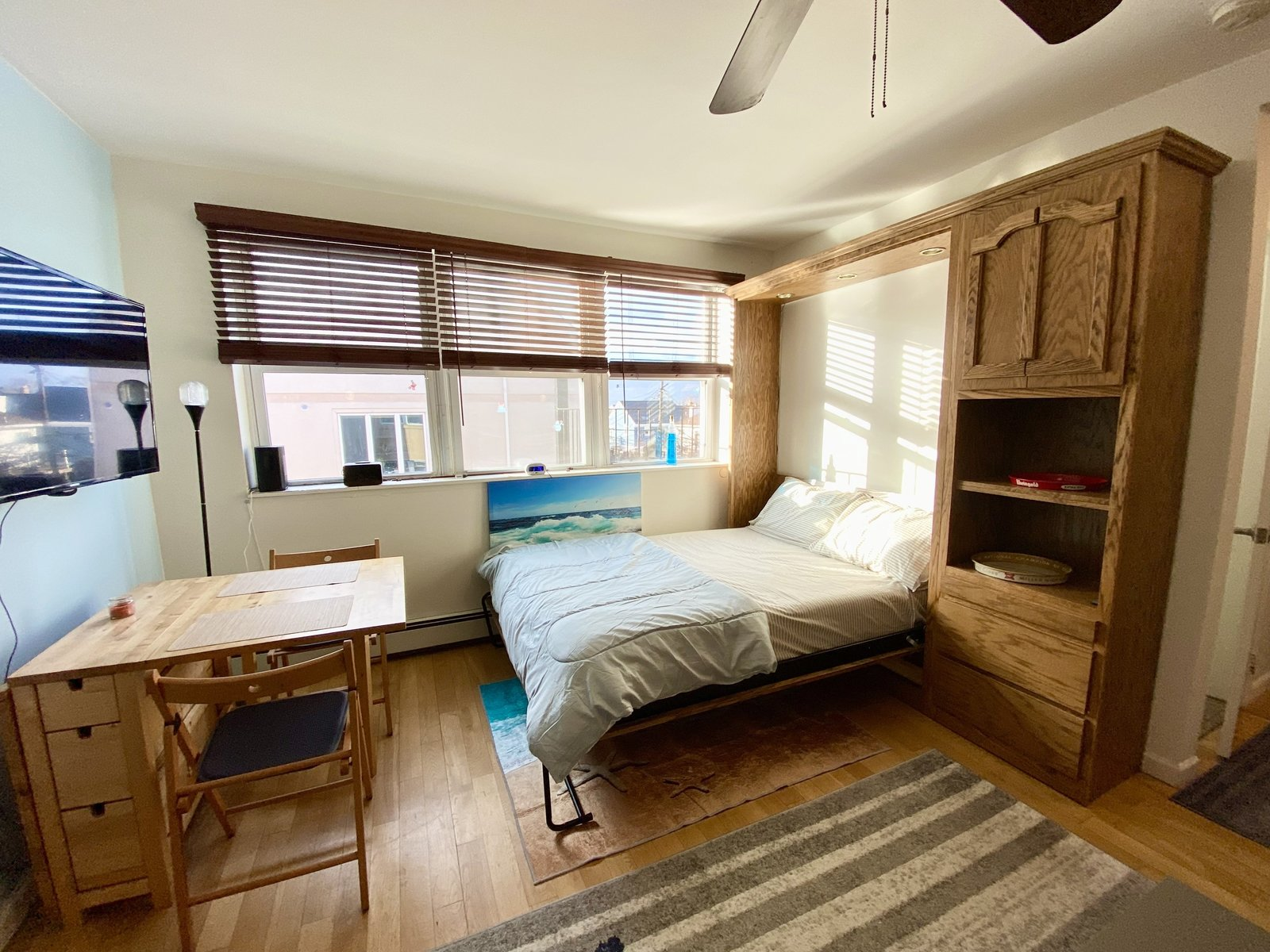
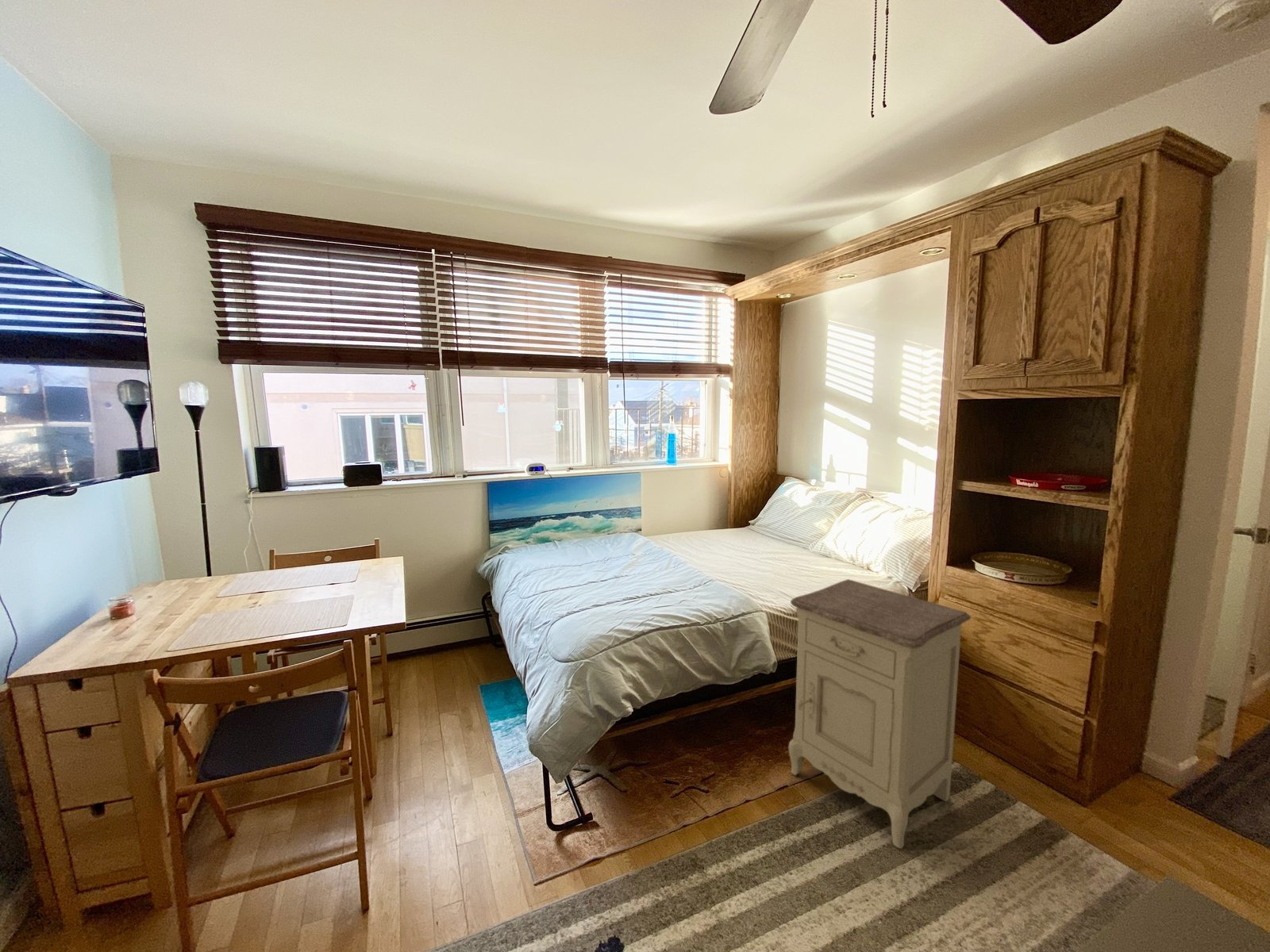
+ nightstand (866, 700)
